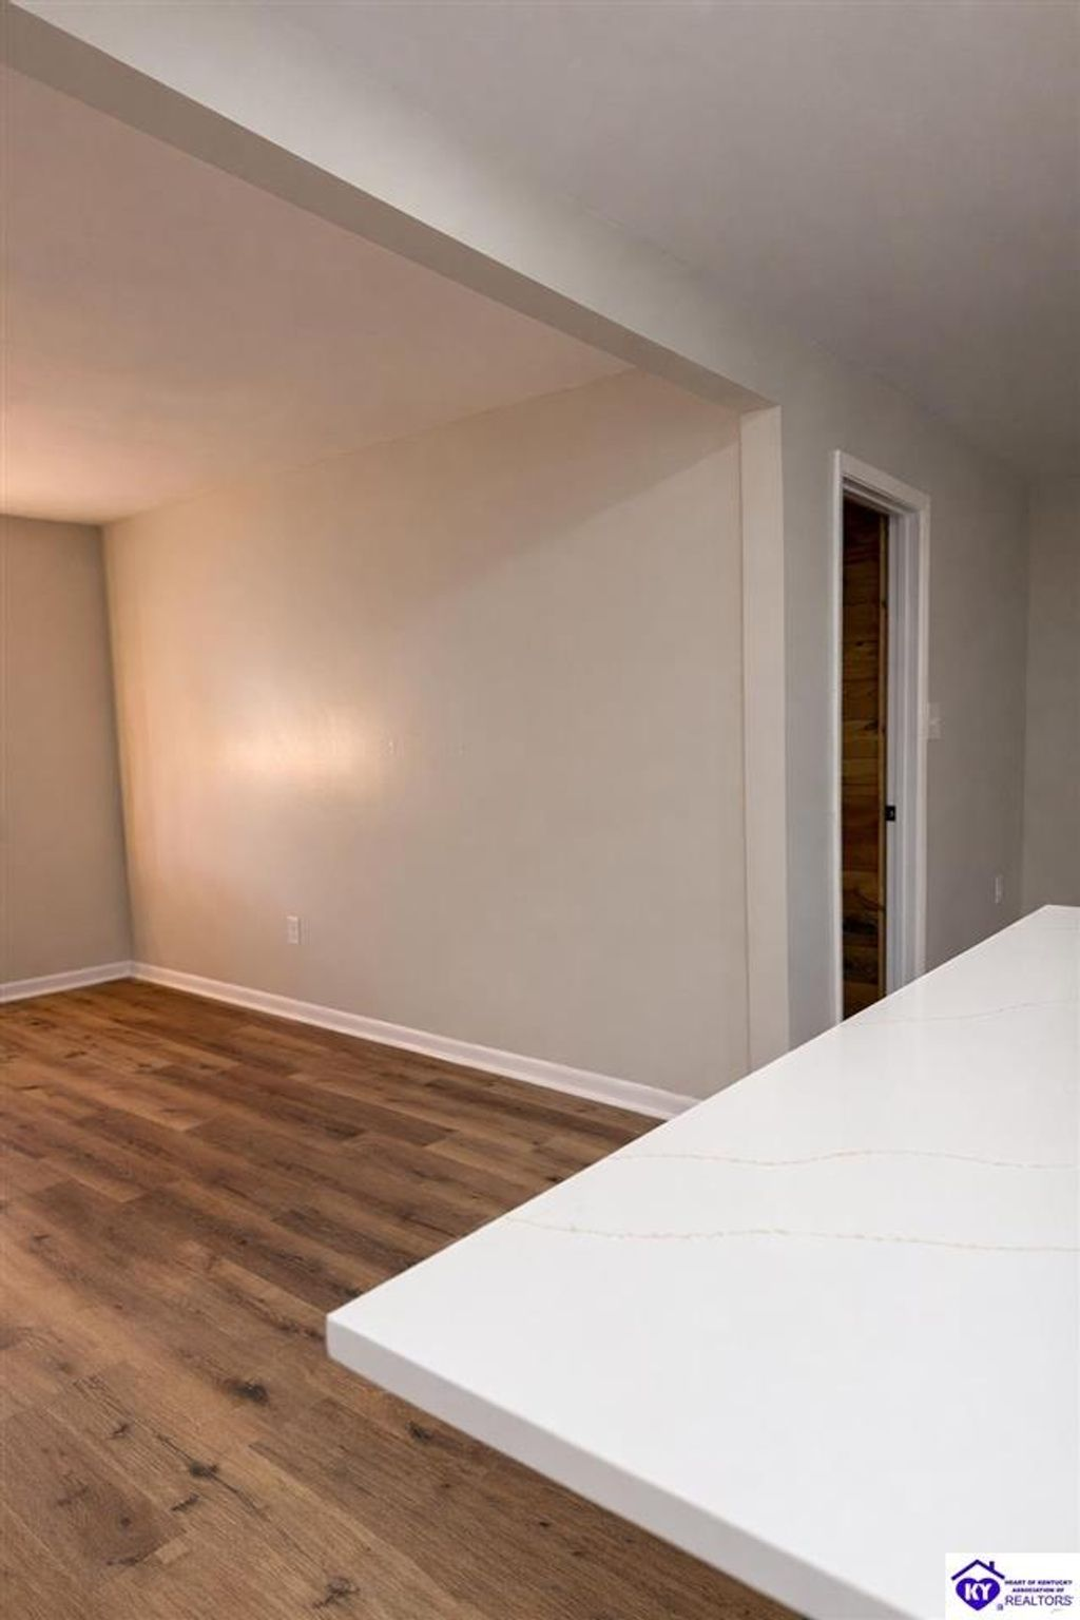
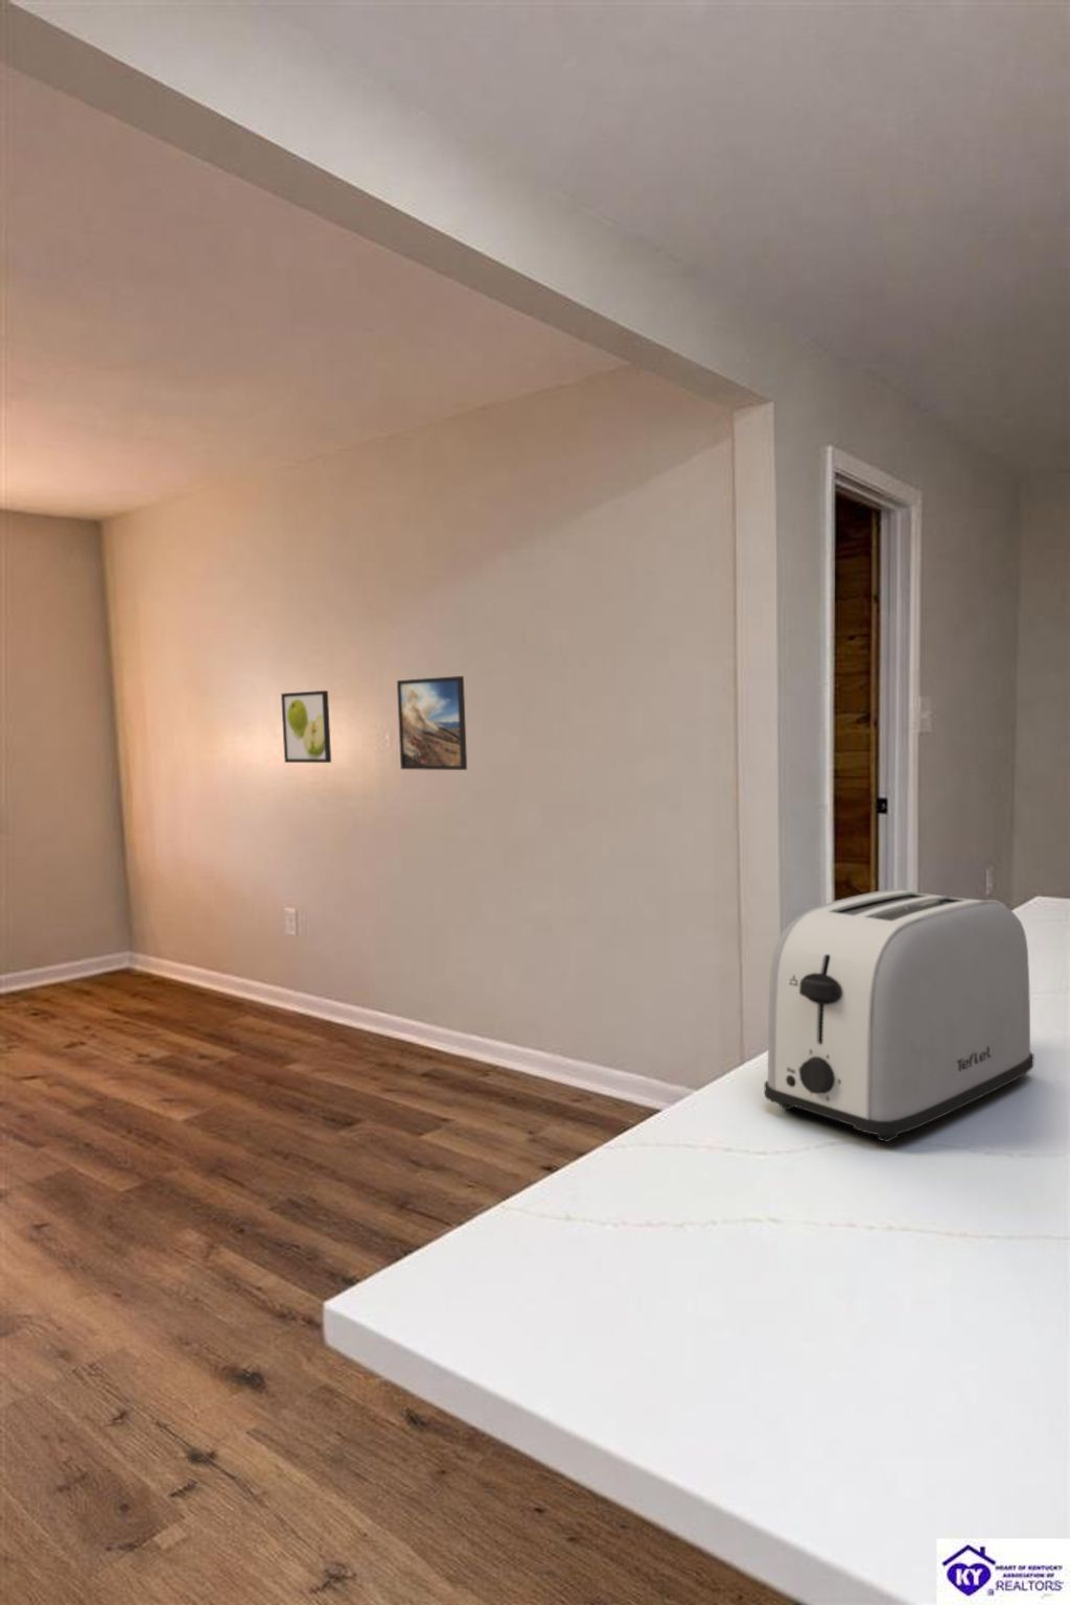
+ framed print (430, 724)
+ toaster (898, 998)
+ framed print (306, 727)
